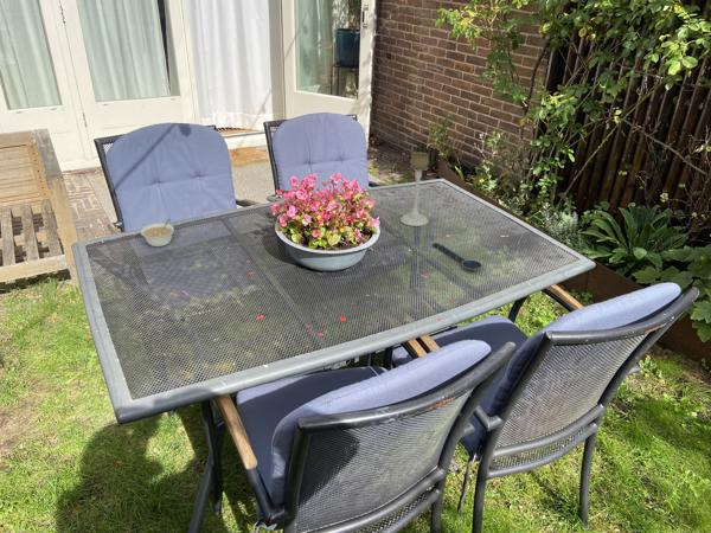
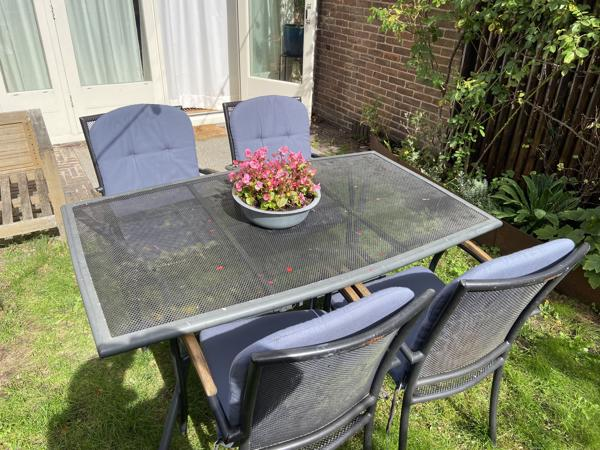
- candle holder (416, 188)
- spoon (456, 255)
- legume (158, 233)
